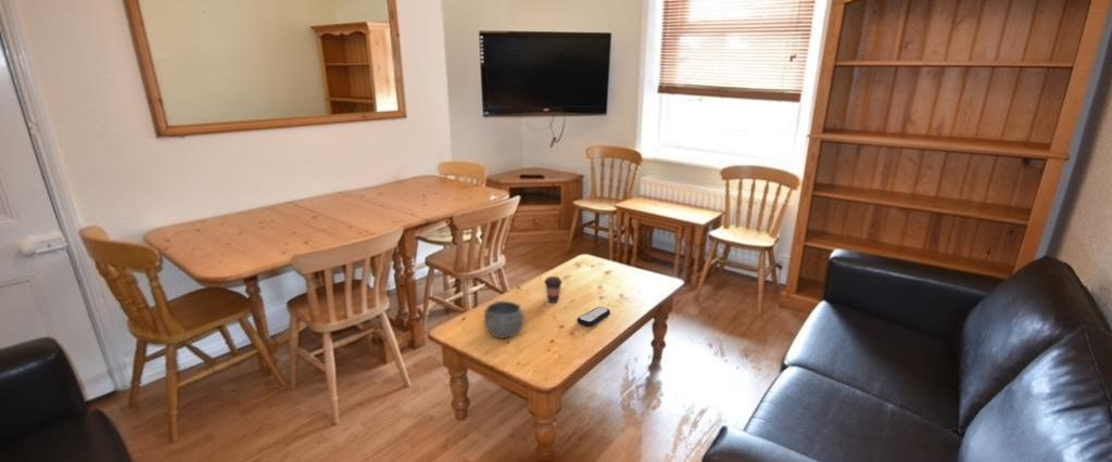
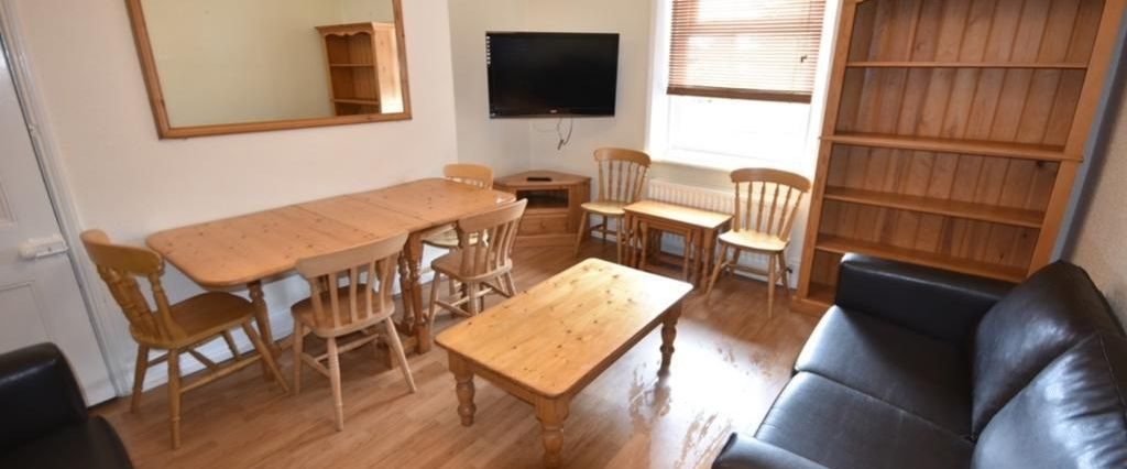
- remote control (594, 316)
- ceramic bowl (504, 321)
- coffee cup (553, 290)
